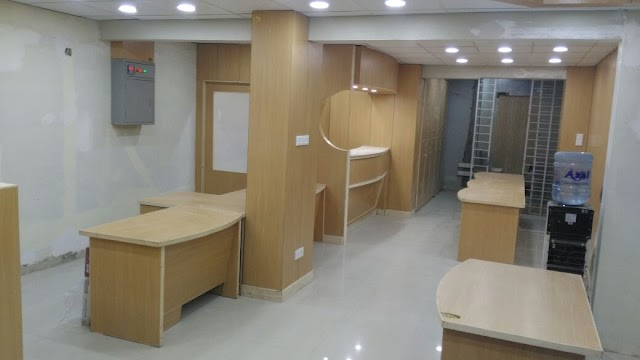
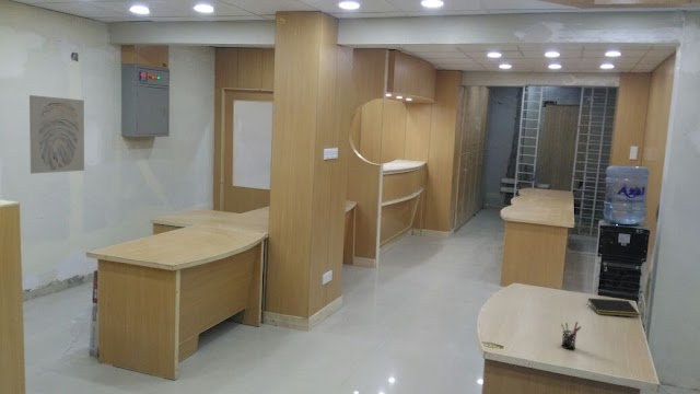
+ pen holder (570, 334)
+ notepad (612, 306)
+ wall art (58, 135)
